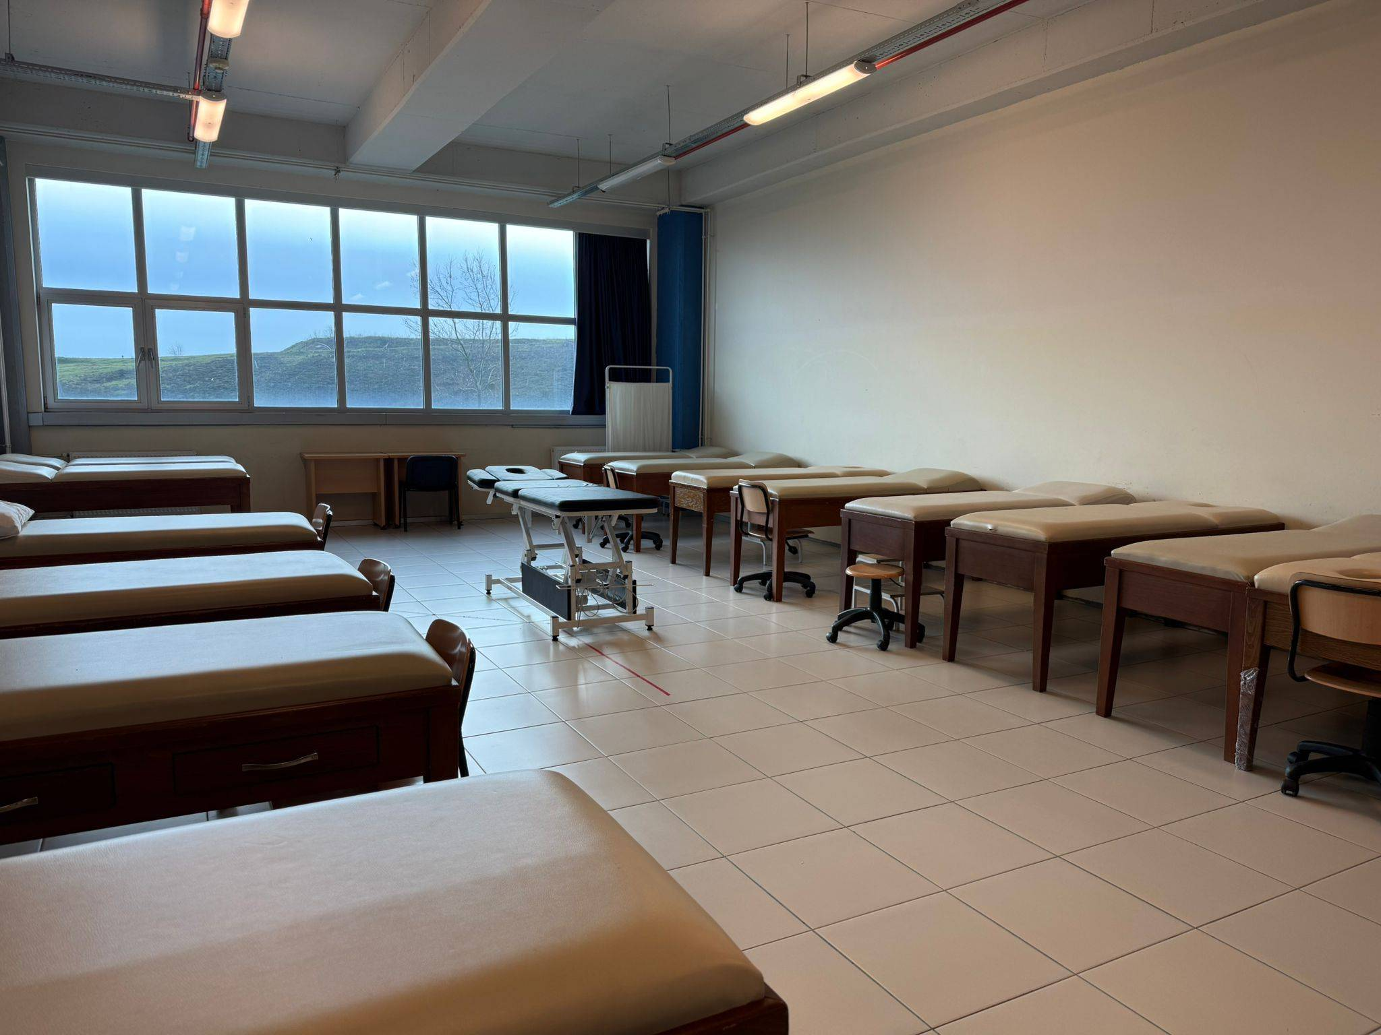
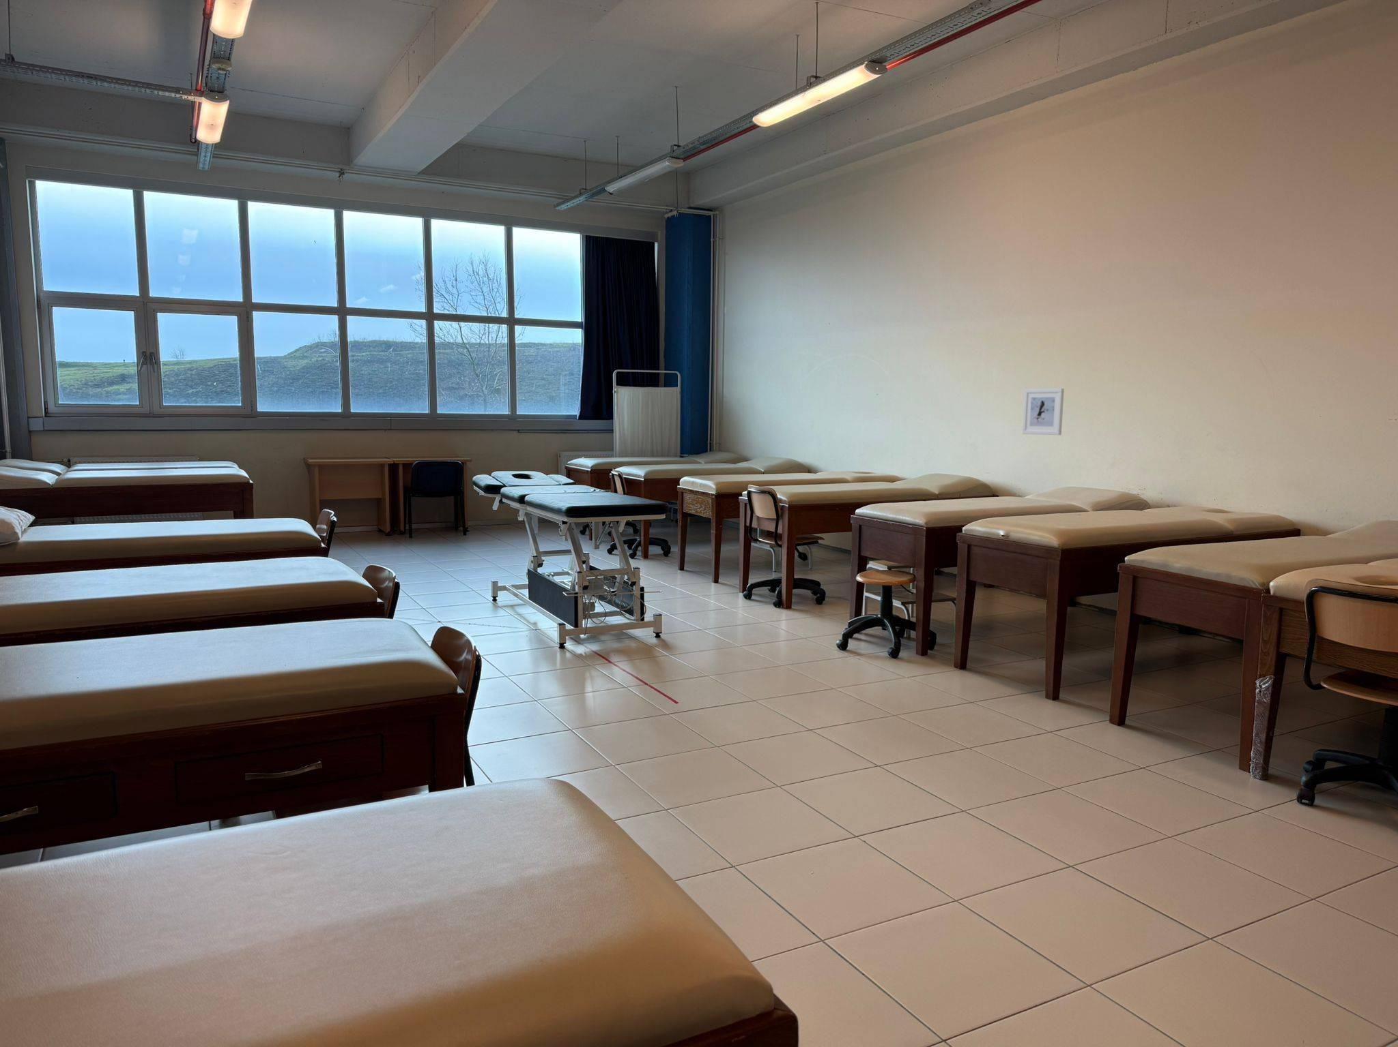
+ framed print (1042, 411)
